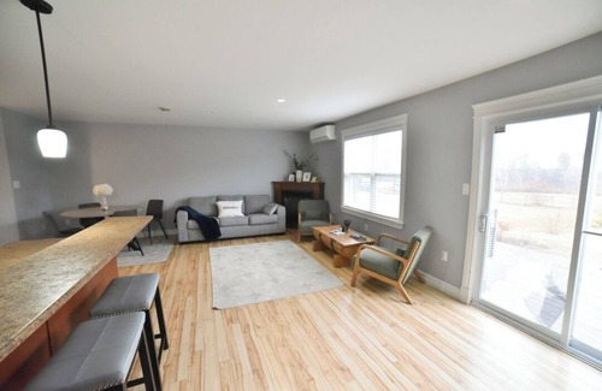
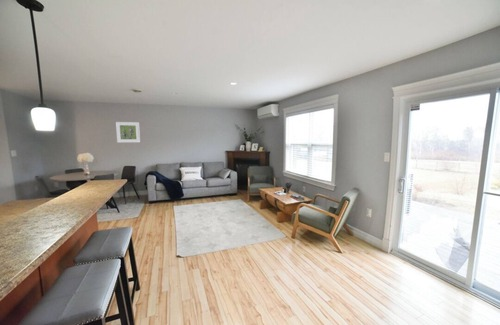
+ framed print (128, 132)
